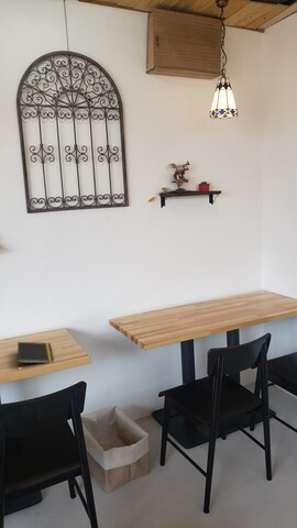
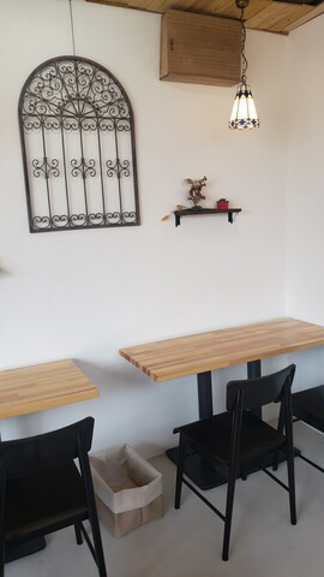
- notepad (35, 352)
